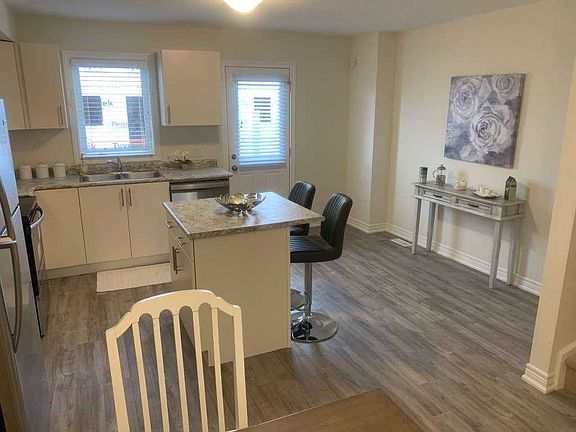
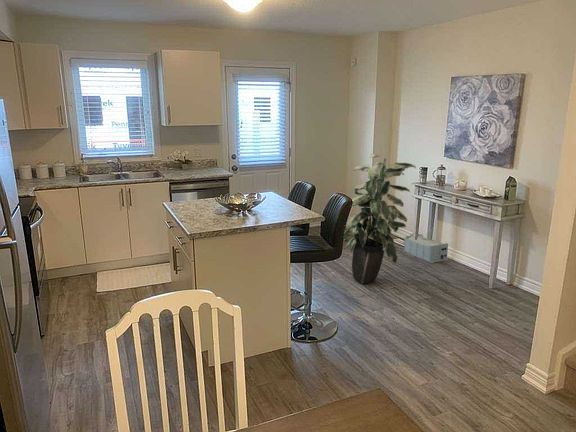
+ indoor plant (374, 220)
+ storage bin (422, 246)
